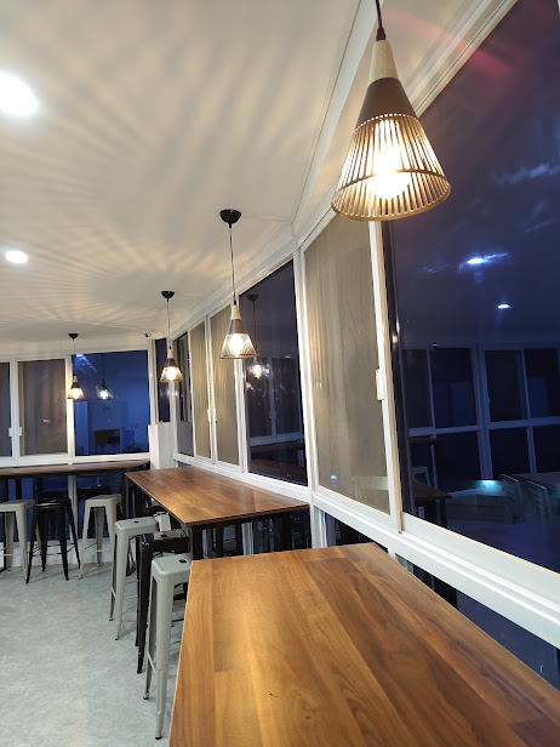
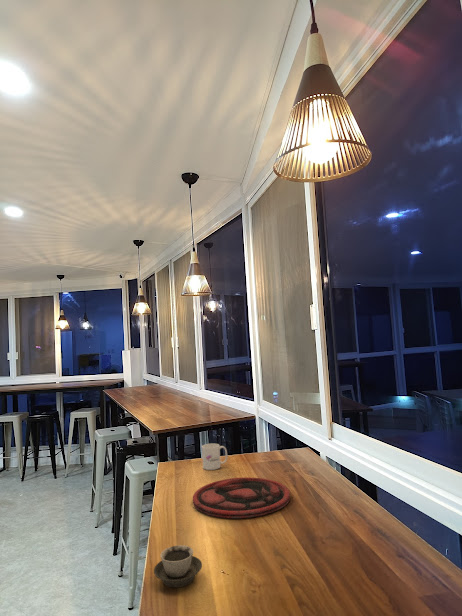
+ cup (177, 565)
+ mug (214, 455)
+ plate (241, 495)
